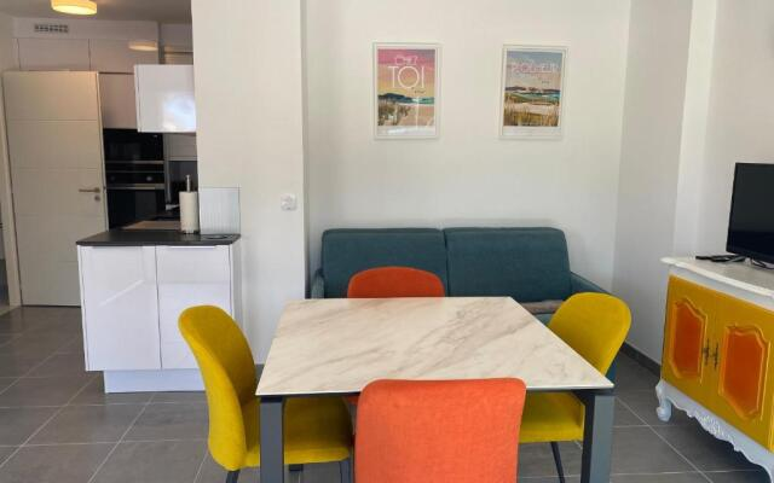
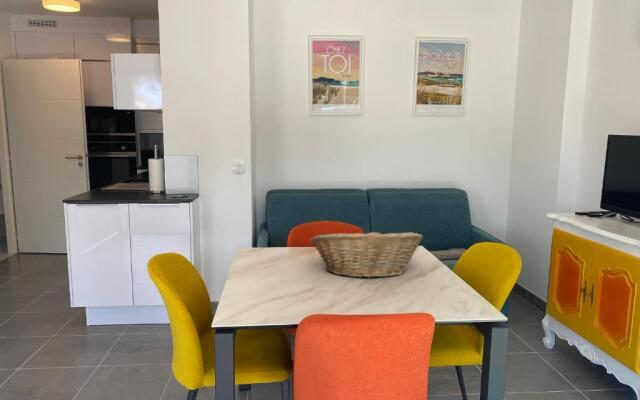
+ fruit basket (366, 247)
